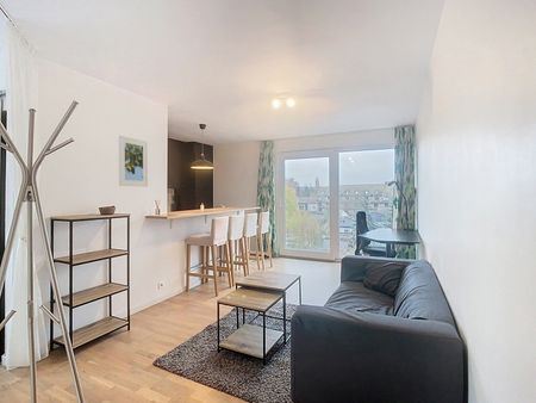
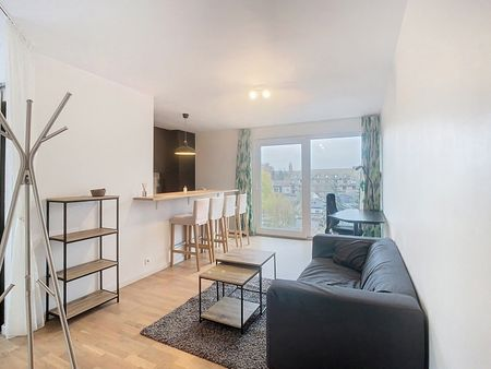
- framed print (133, 162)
